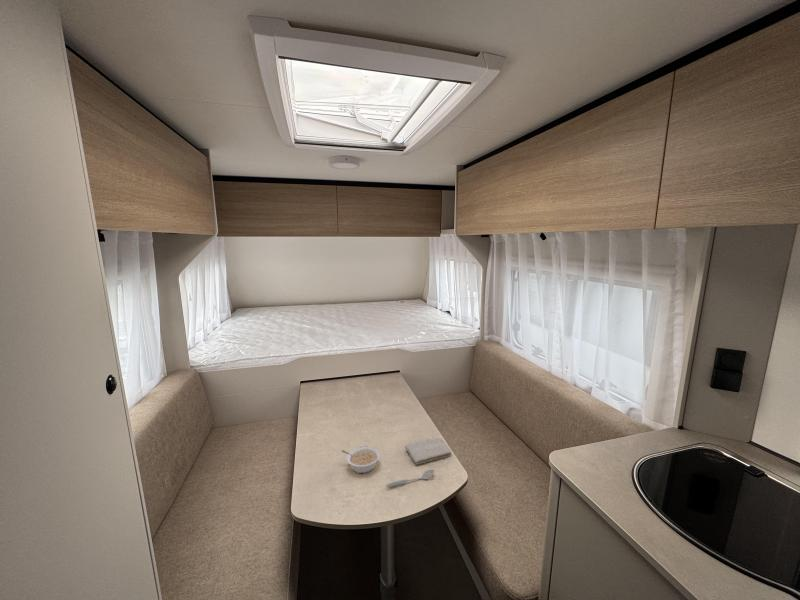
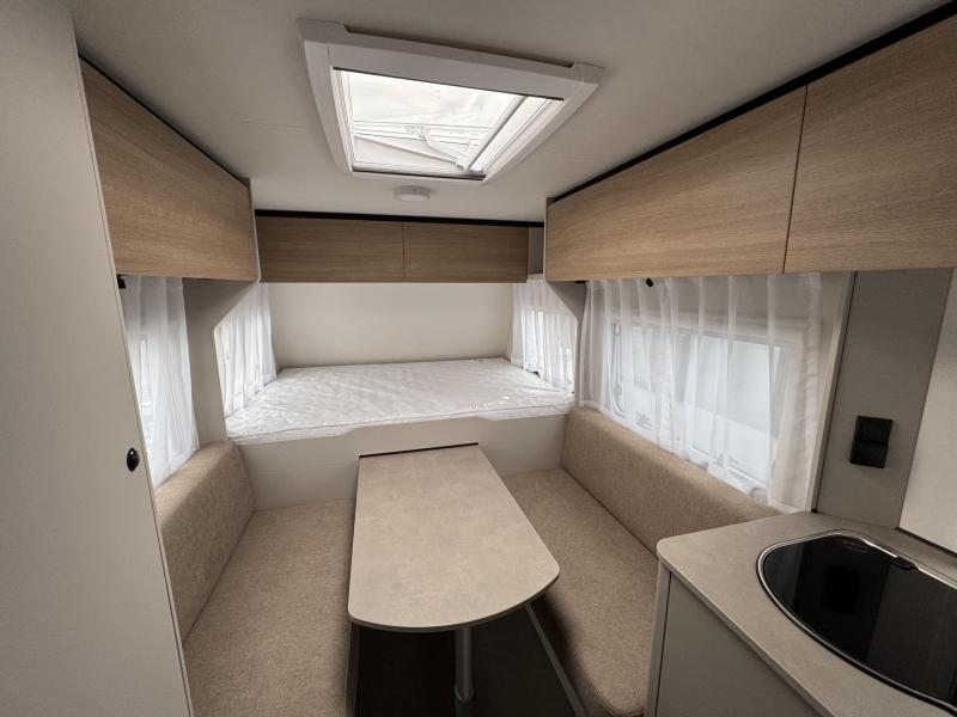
- spoon (411, 479)
- washcloth (428, 449)
- legume (362, 460)
